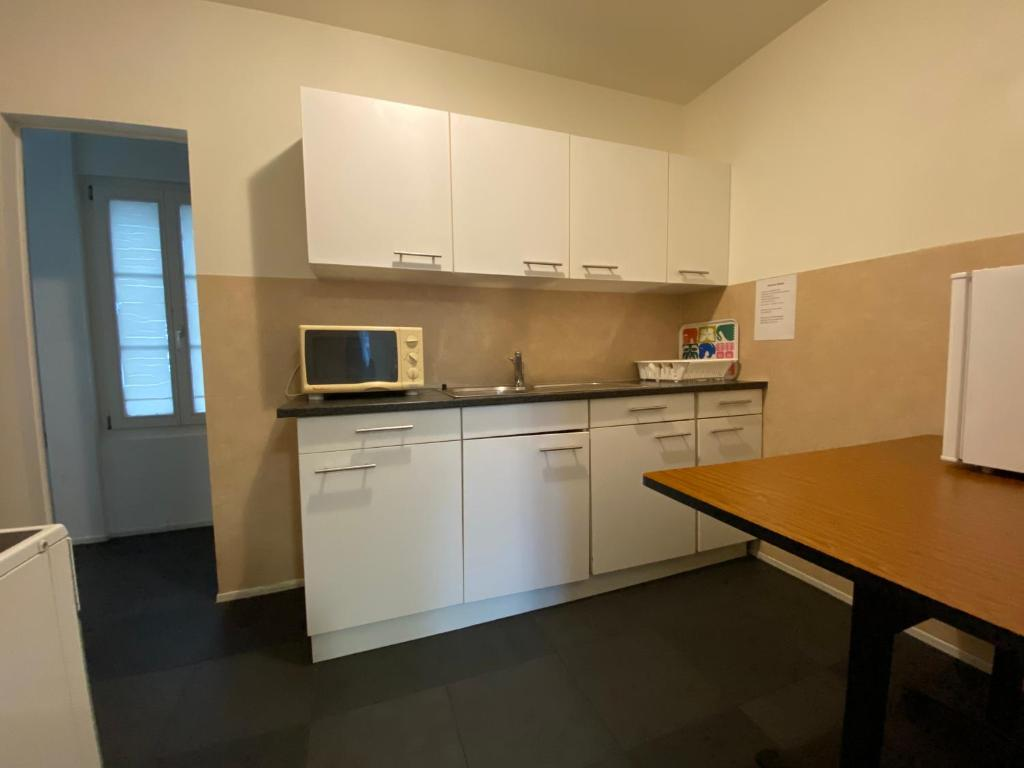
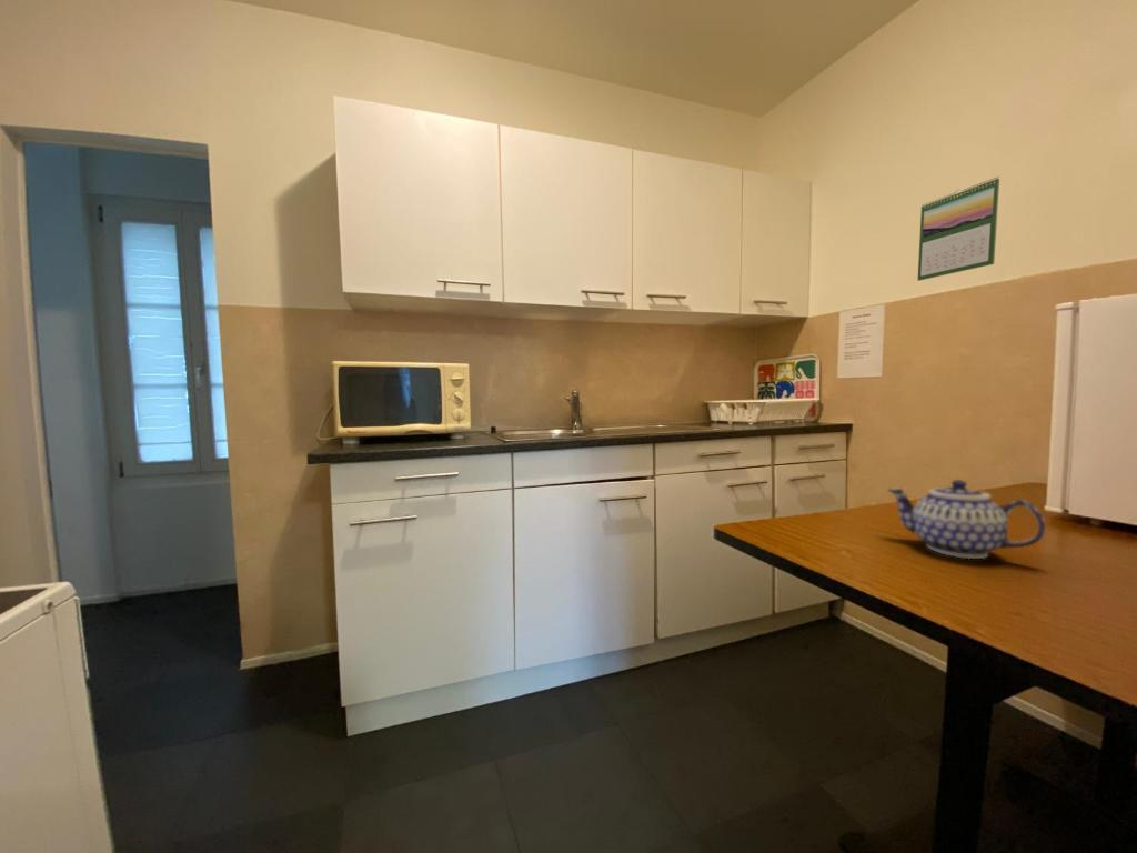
+ teapot (957, 514)
+ calendar (955, 231)
